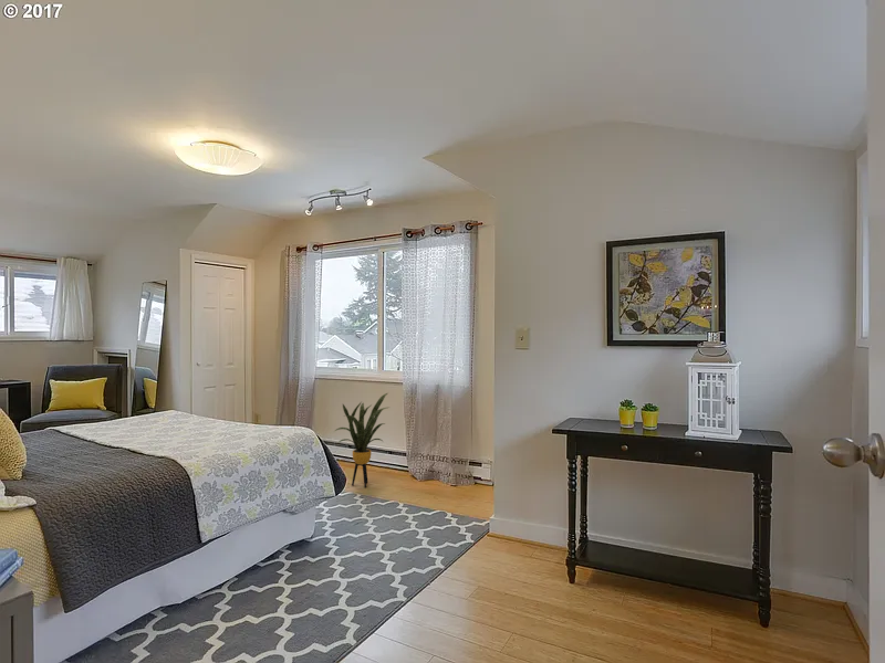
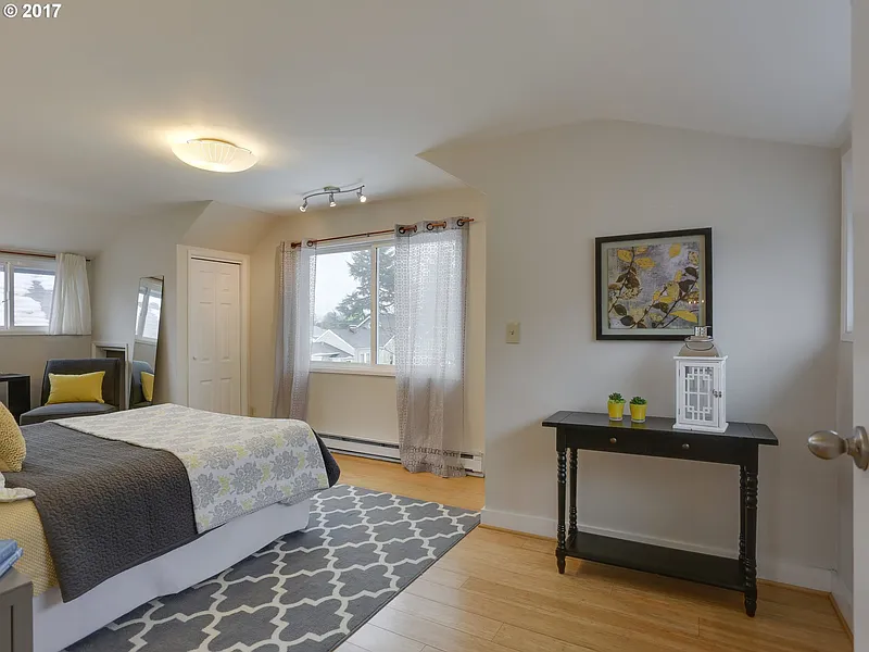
- house plant (367, 440)
